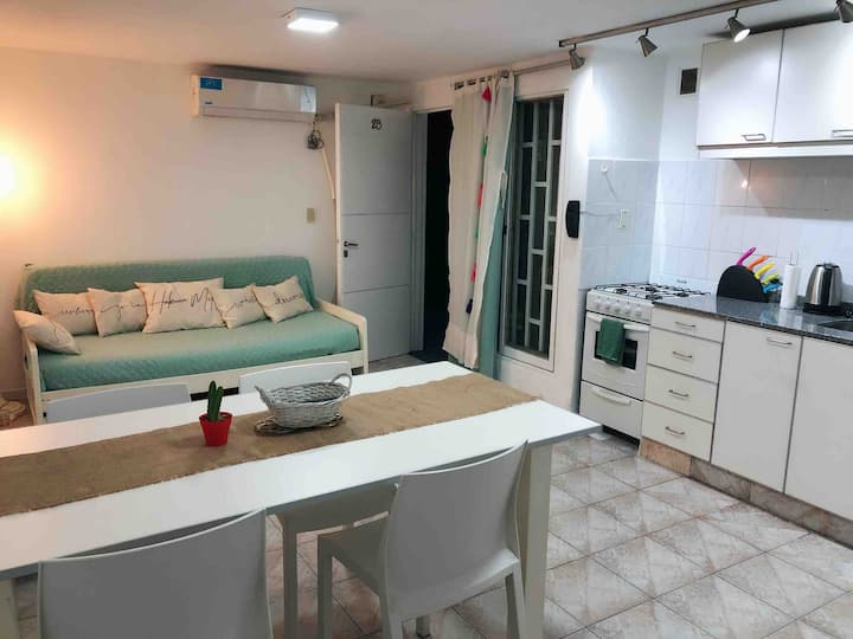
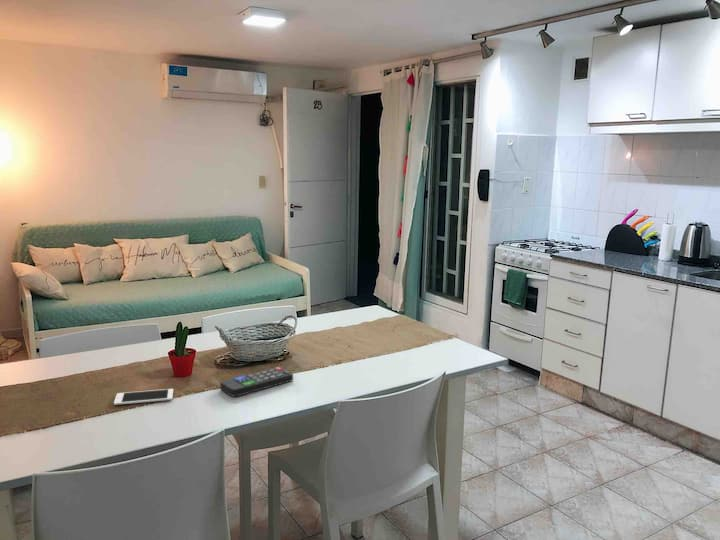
+ remote control (257, 380)
+ cell phone (144, 396)
